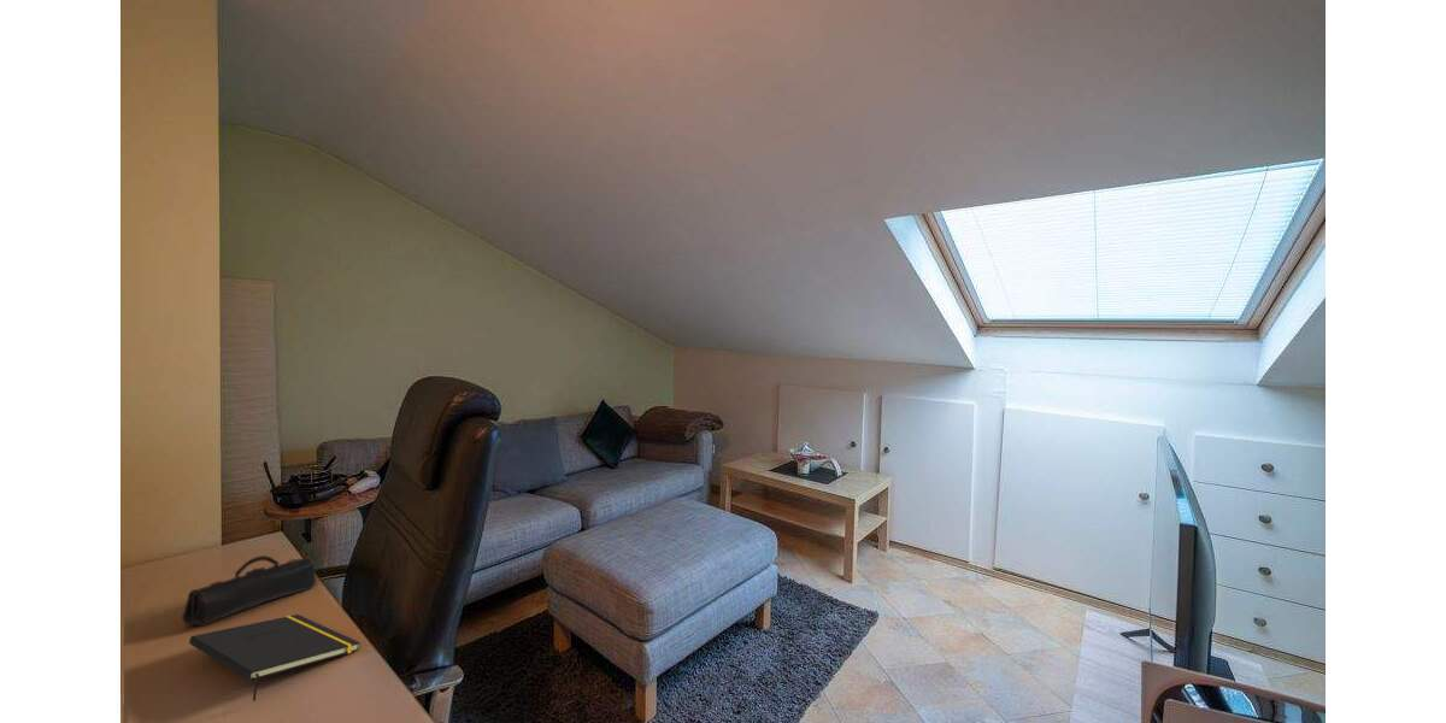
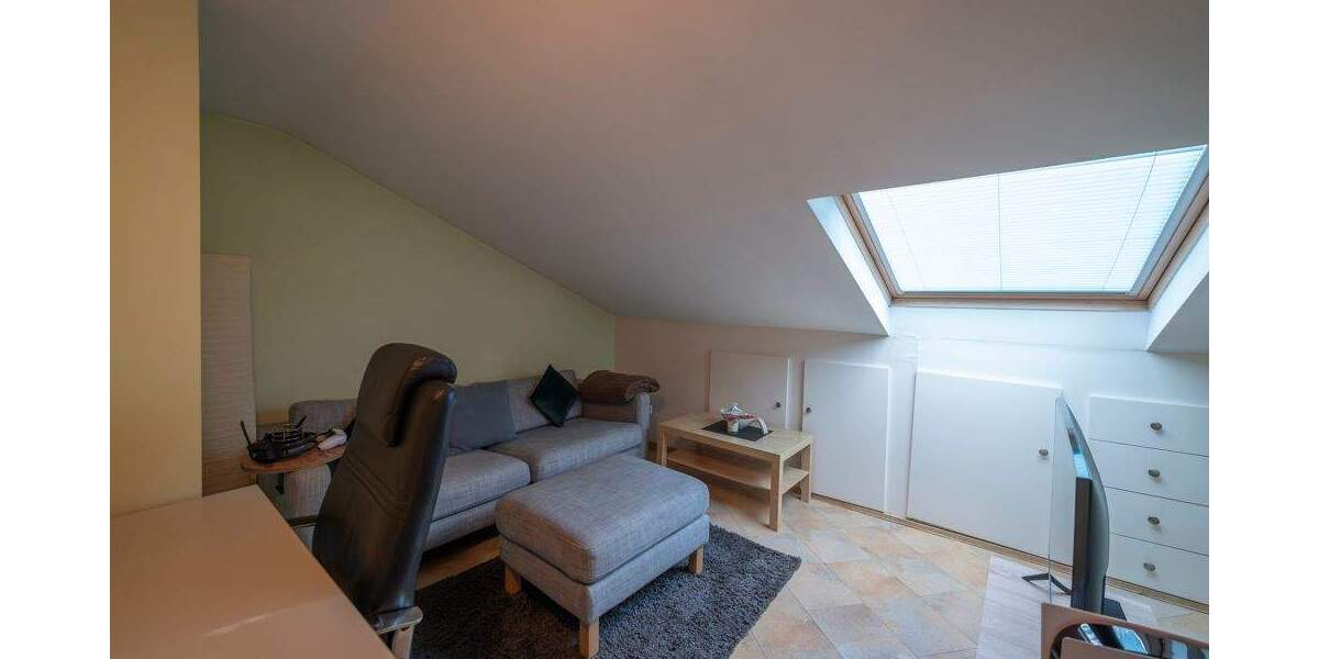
- pencil case (254, 581)
- notepad (276, 642)
